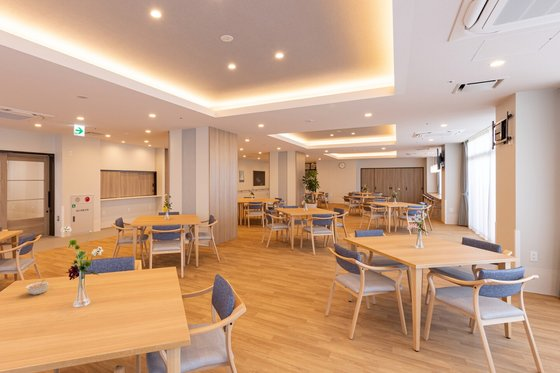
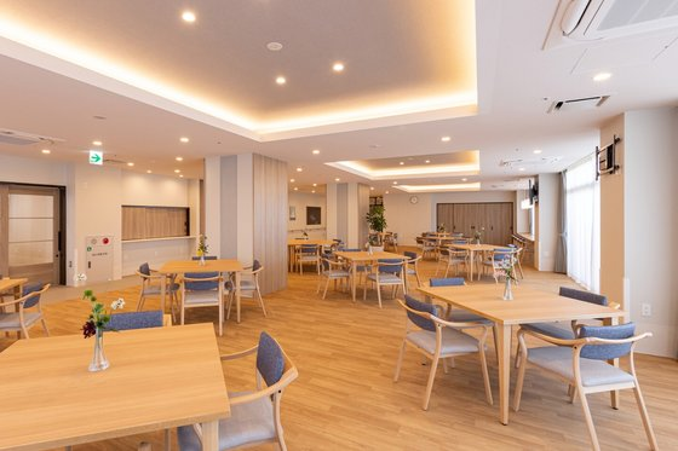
- legume (37, 287)
